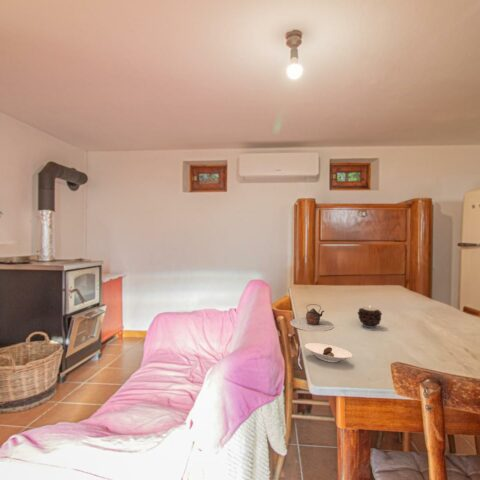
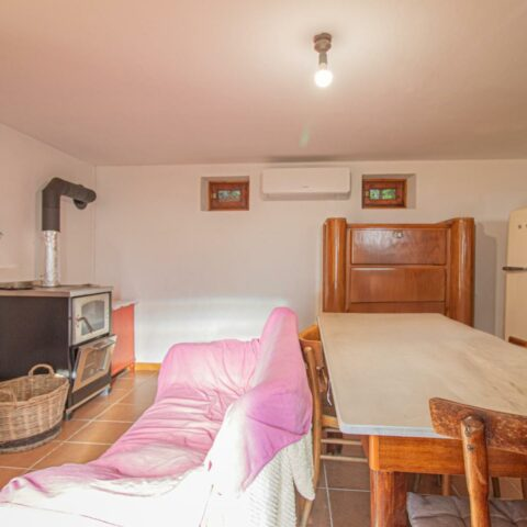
- saucer (327, 353)
- candle (369, 315)
- teapot (311, 314)
